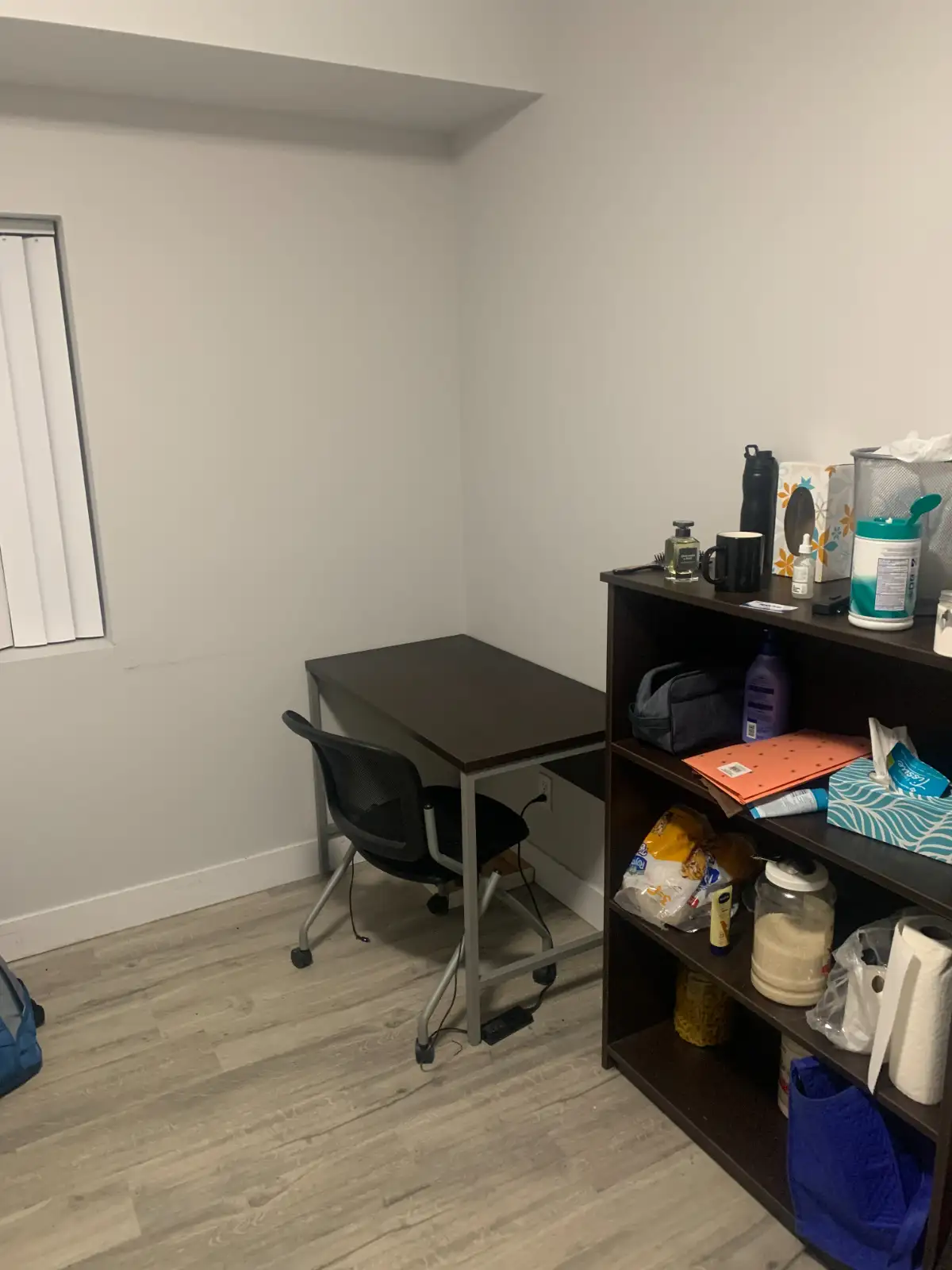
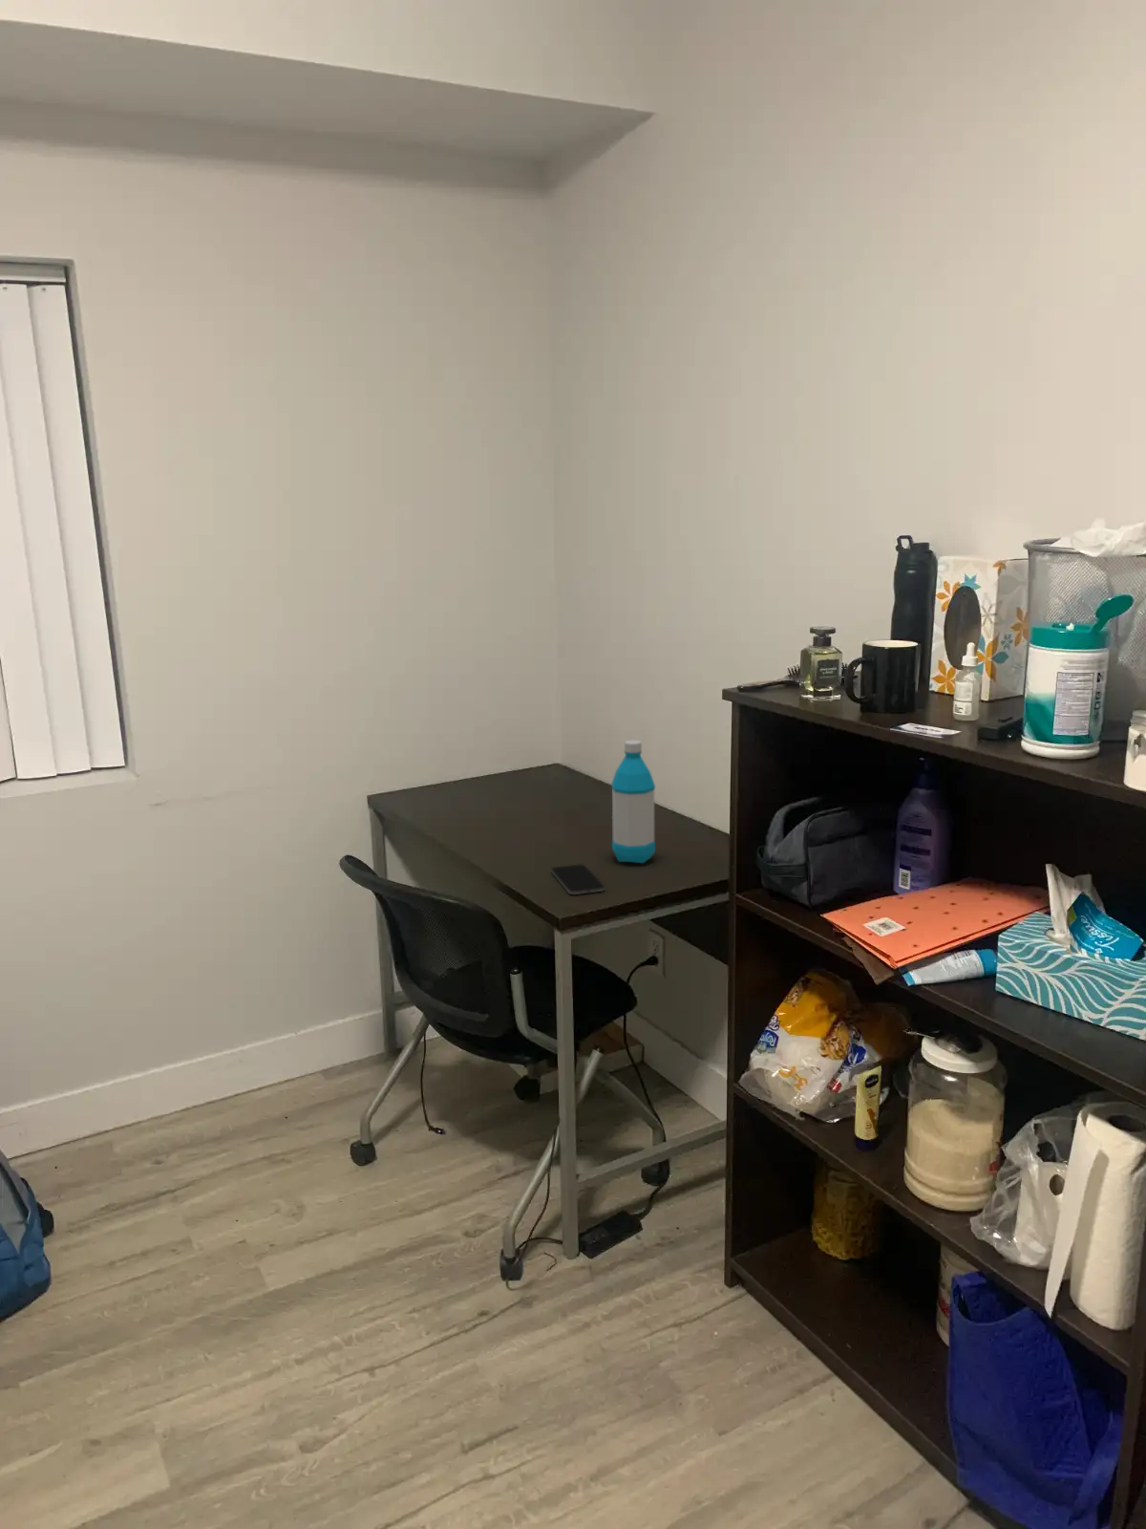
+ water bottle (633, 801)
+ smartphone (577, 878)
